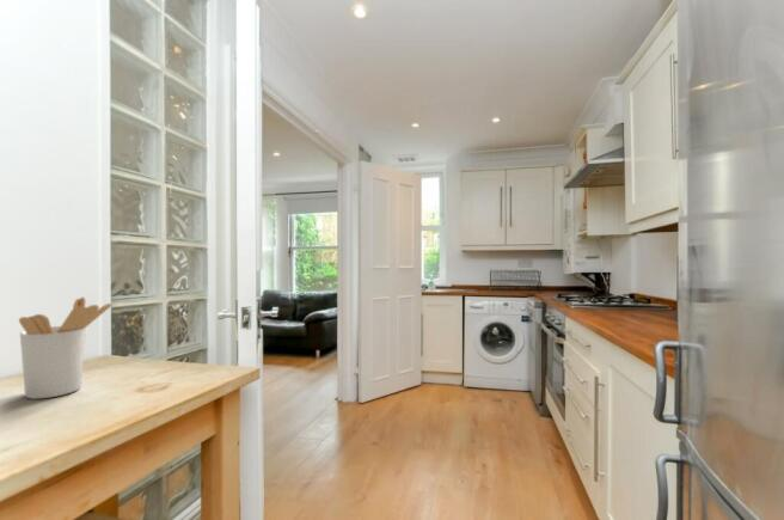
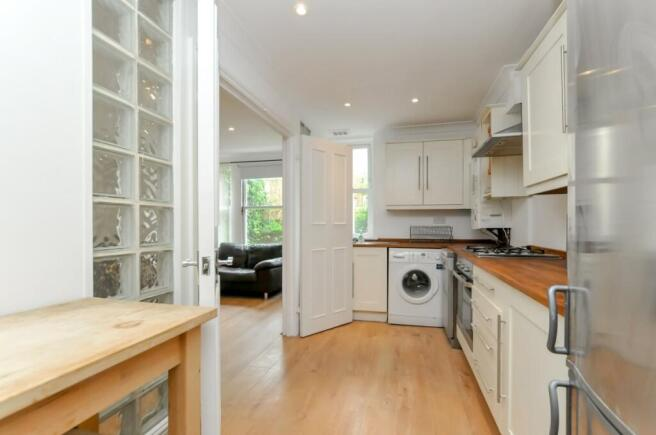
- utensil holder (66, 345)
